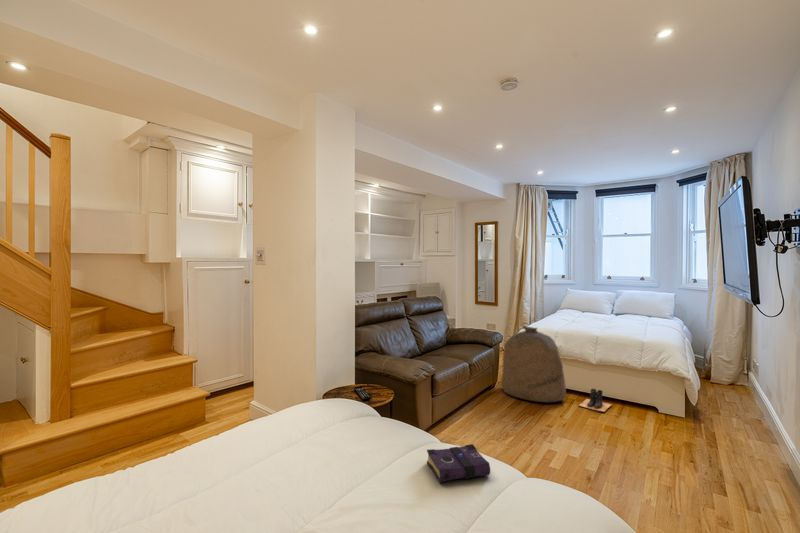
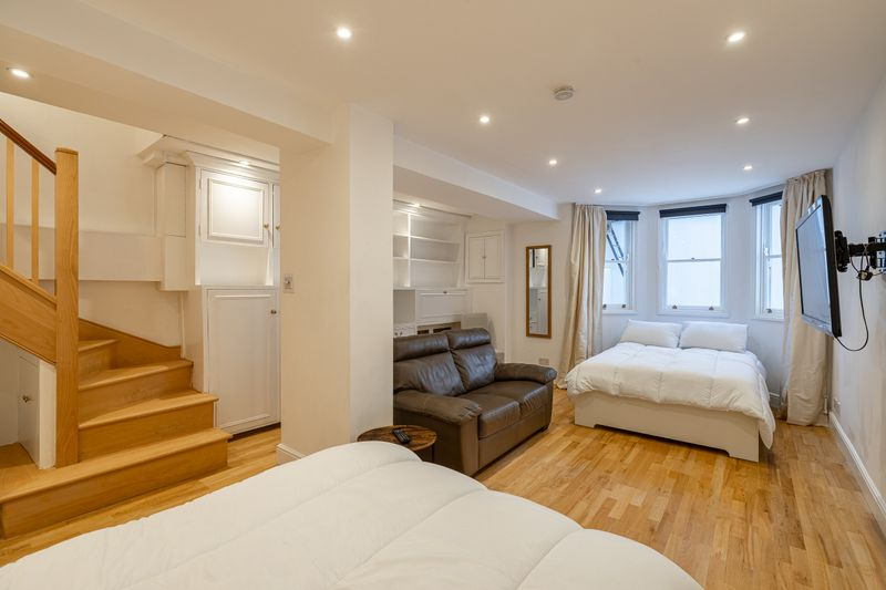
- bag (532, 361)
- book (457, 462)
- boots (595, 398)
